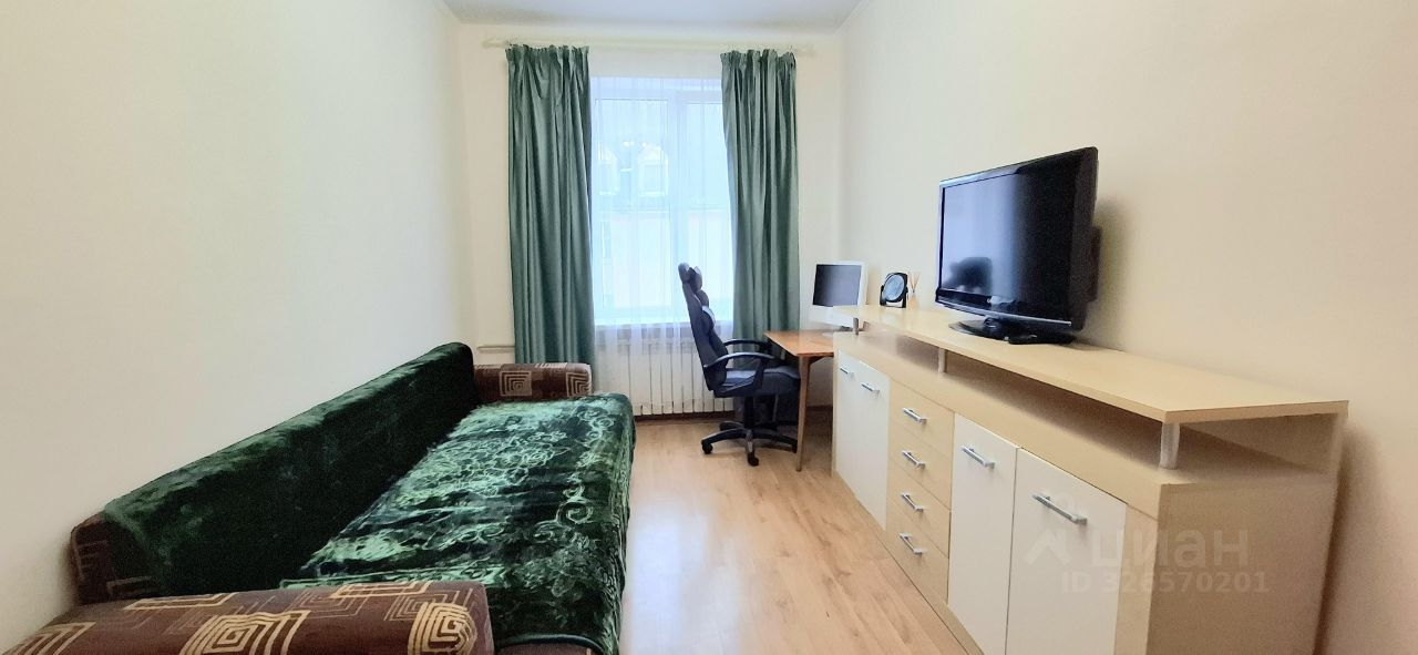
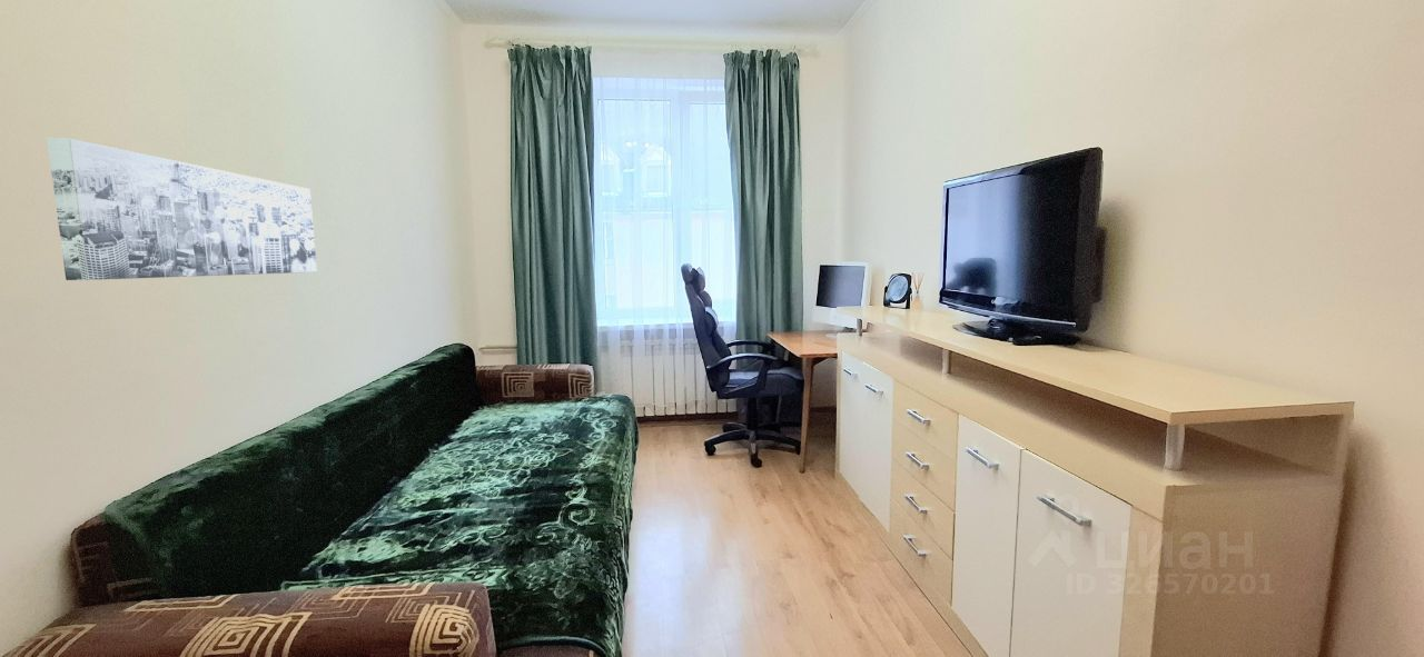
+ wall art (218, 222)
